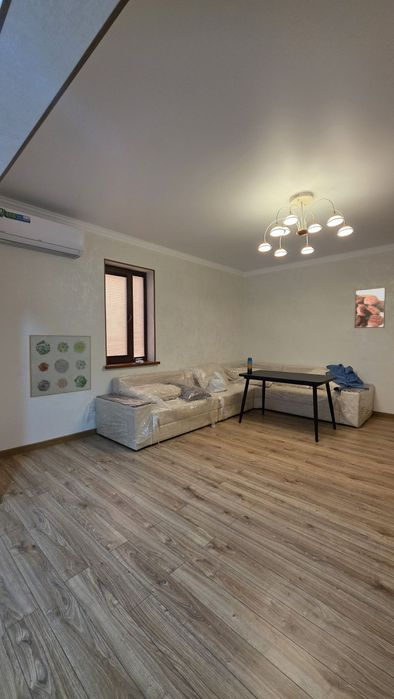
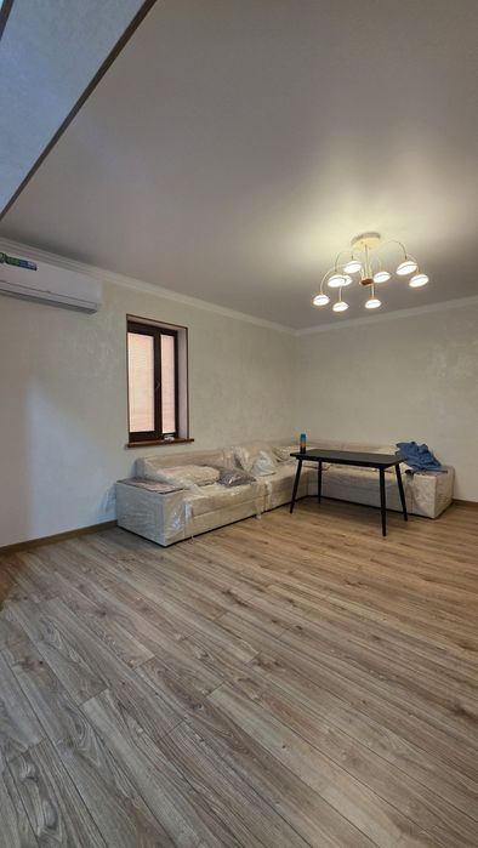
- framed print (369, 308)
- wall art (62, 364)
